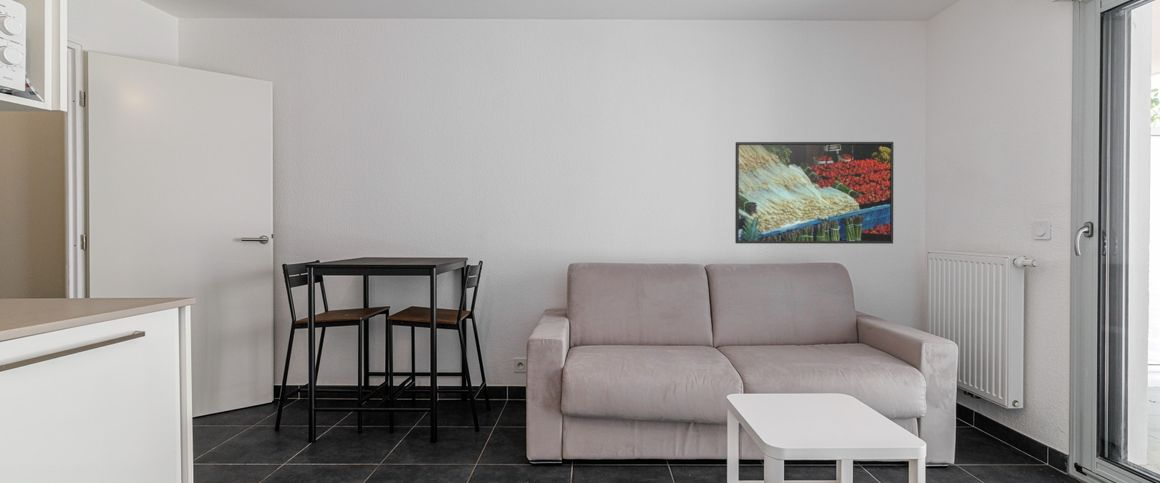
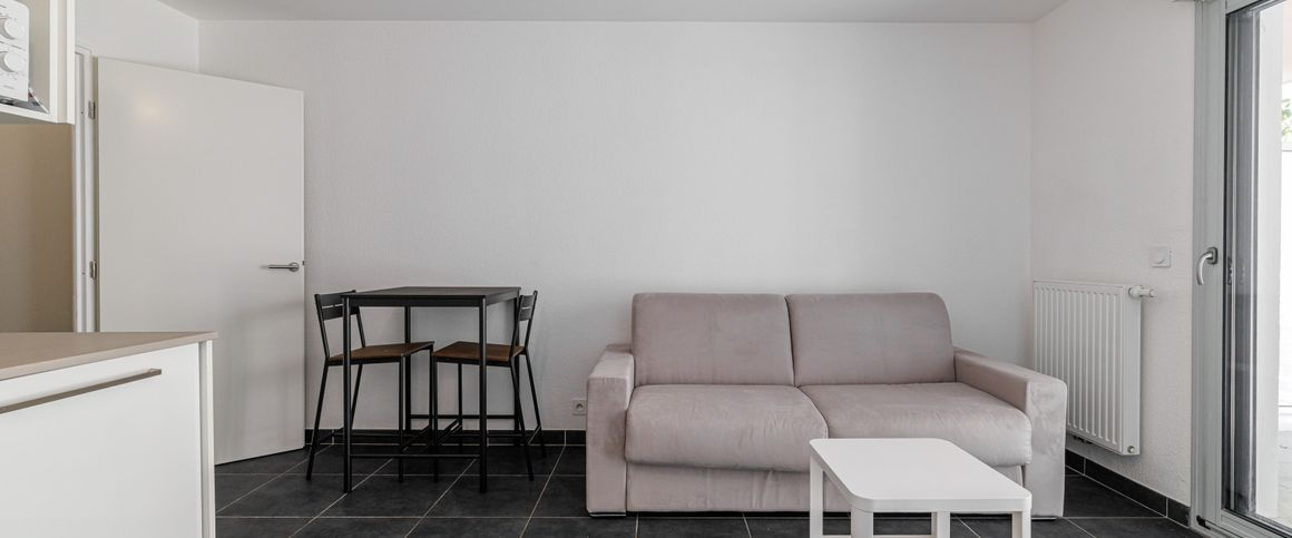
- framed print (814, 192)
